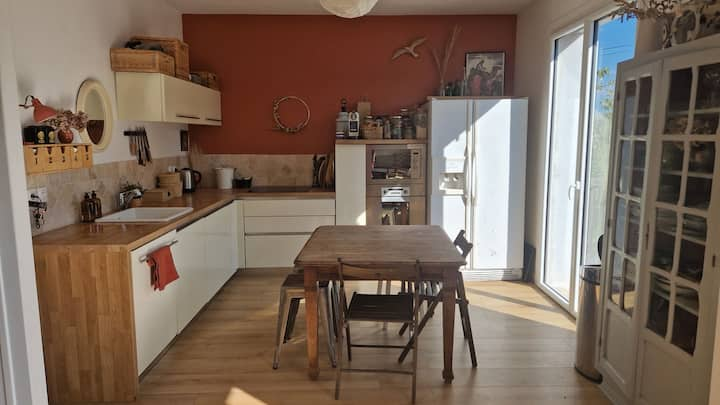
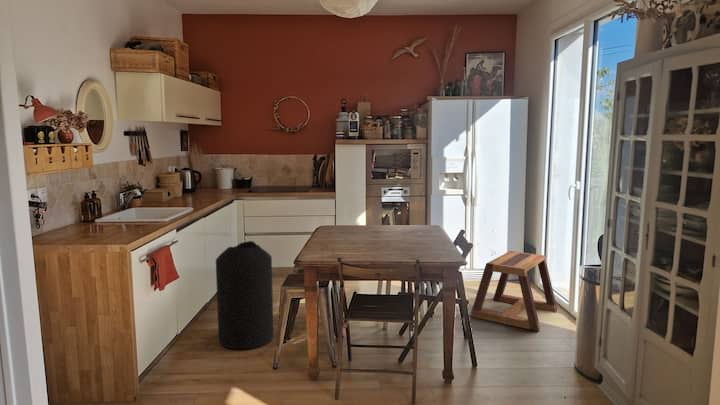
+ stool (520, 285)
+ trash can (245, 292)
